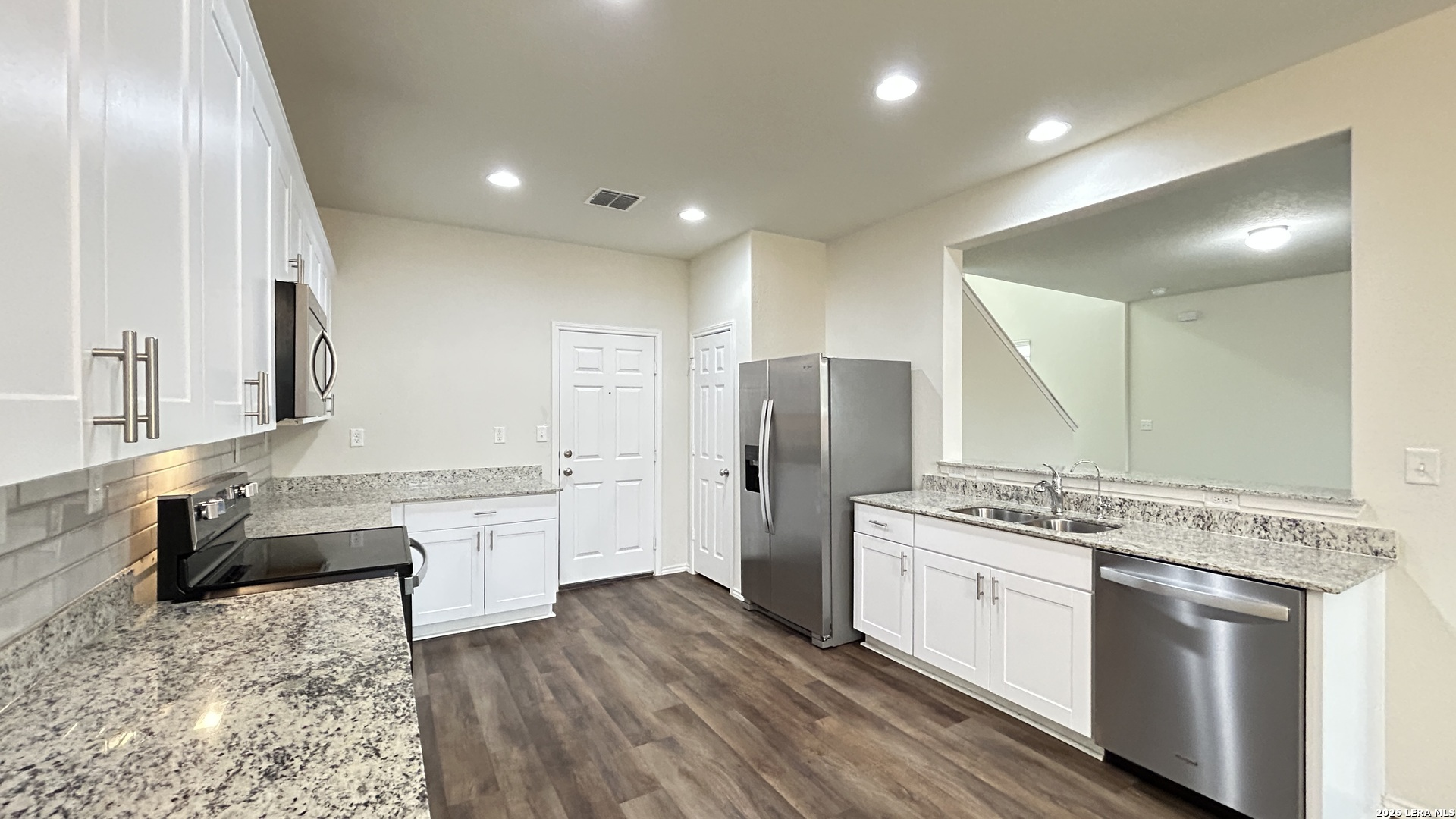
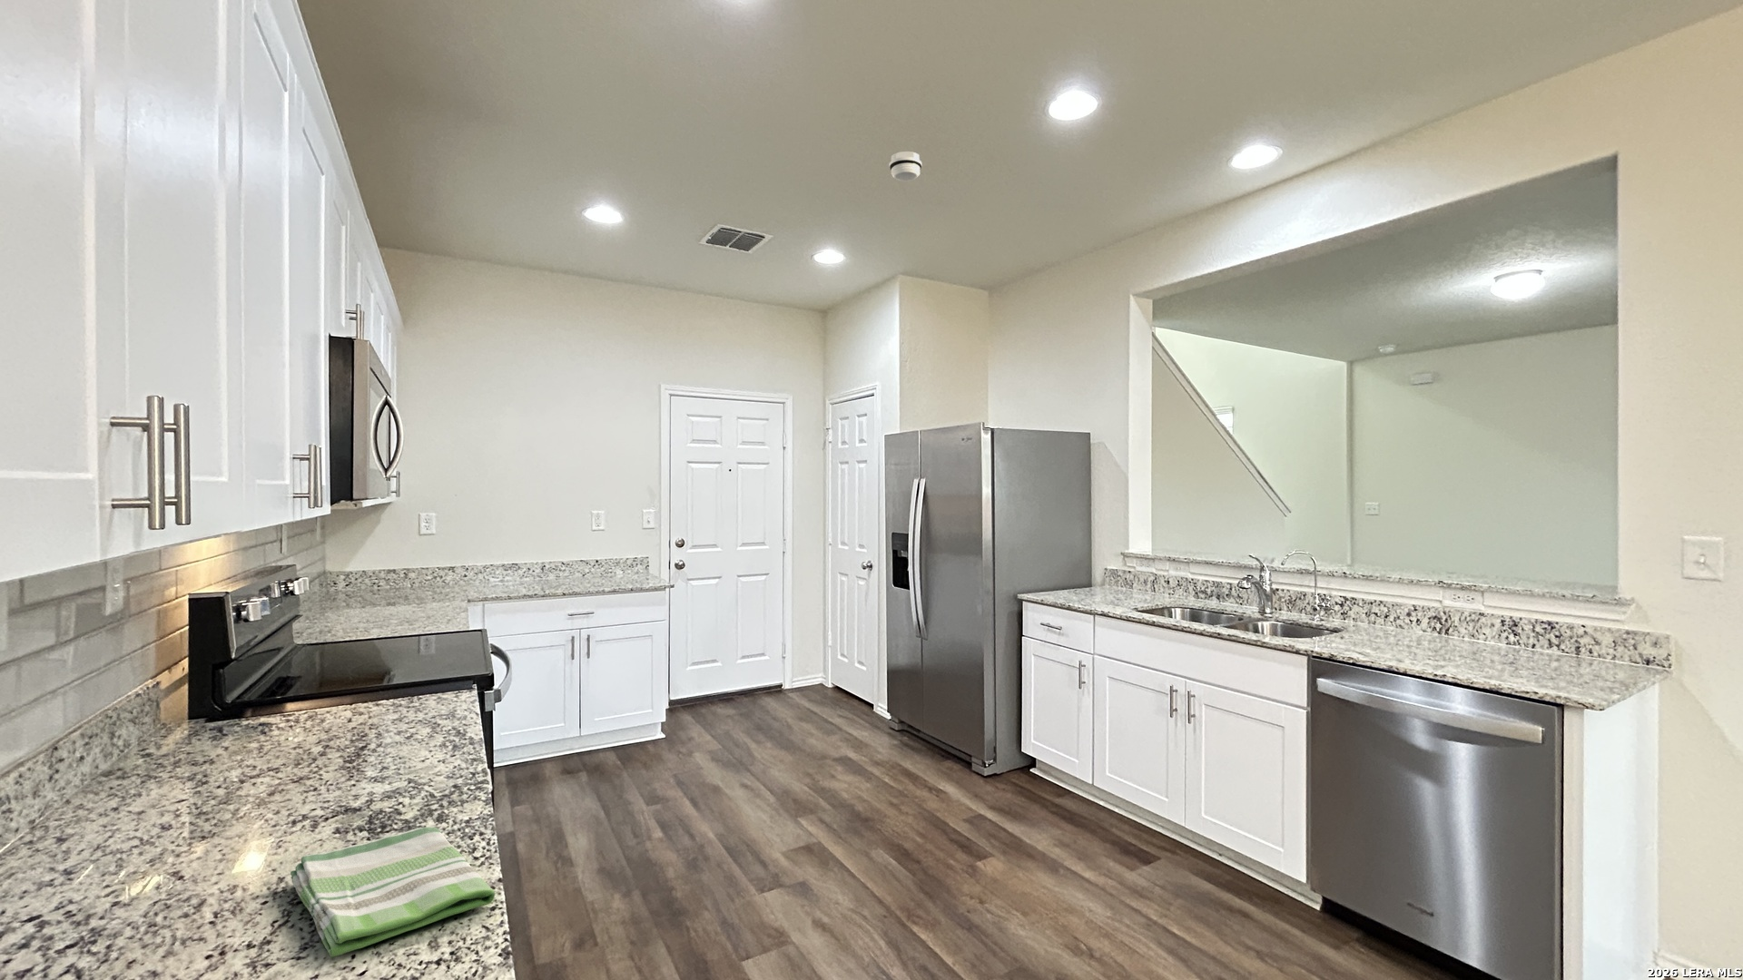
+ smoke detector (905, 166)
+ dish towel (393, 878)
